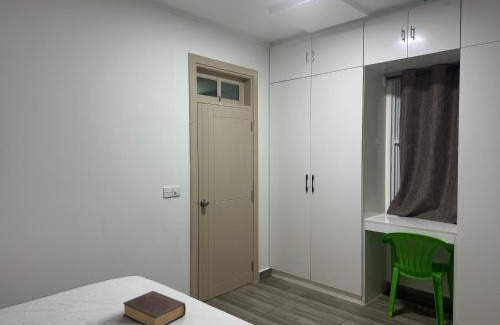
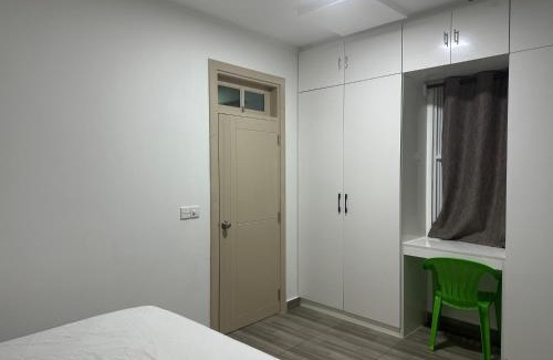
- book (154, 308)
